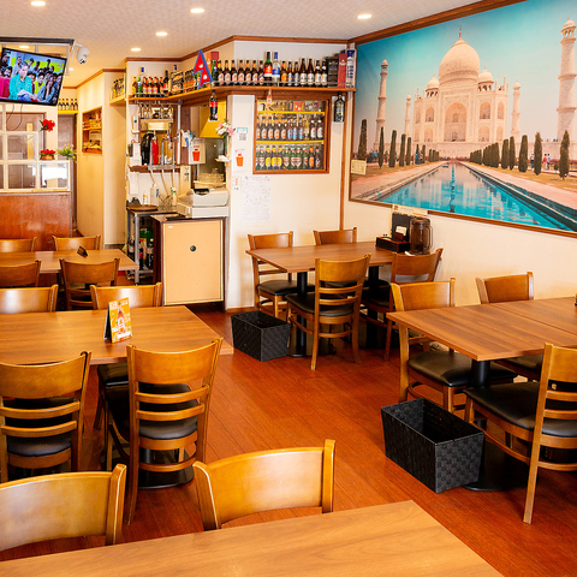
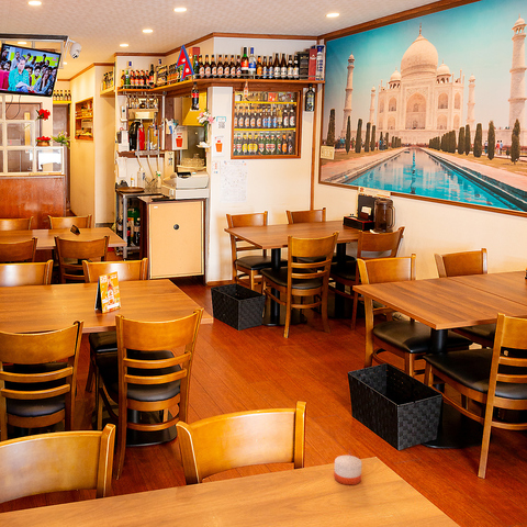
+ candle (348, 460)
